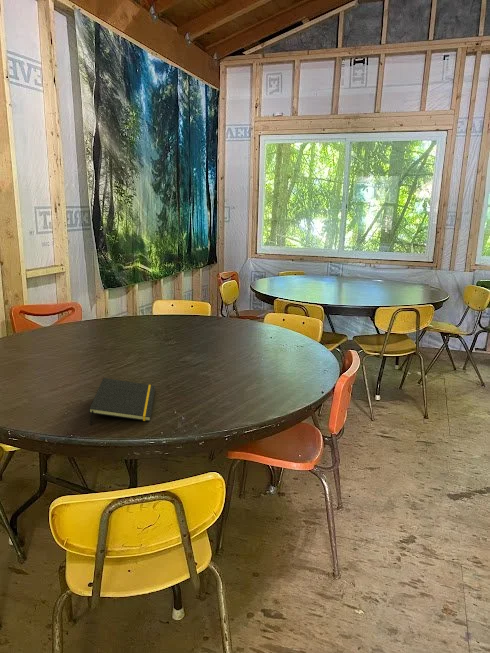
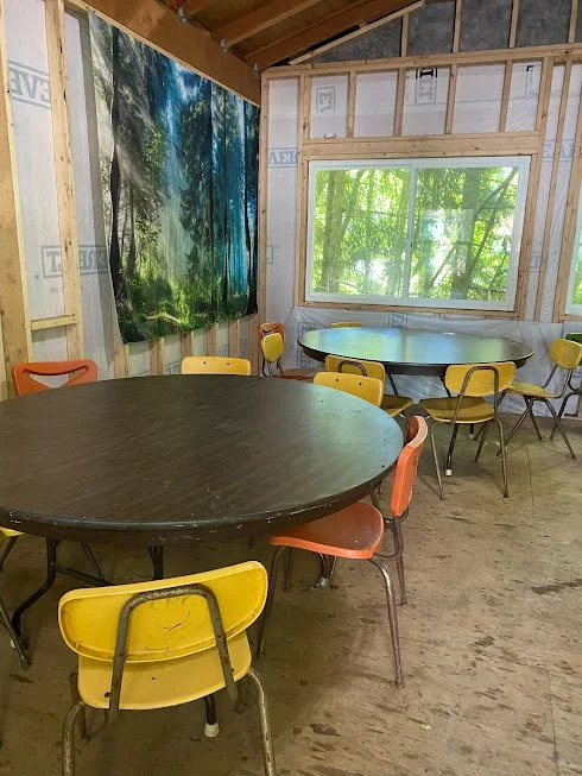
- notepad (125, 398)
